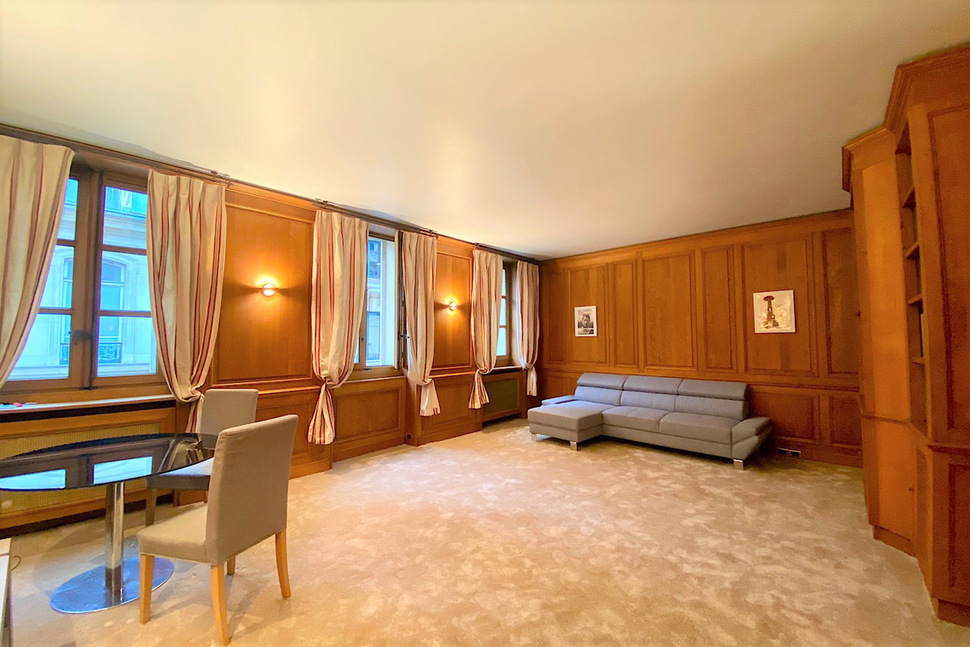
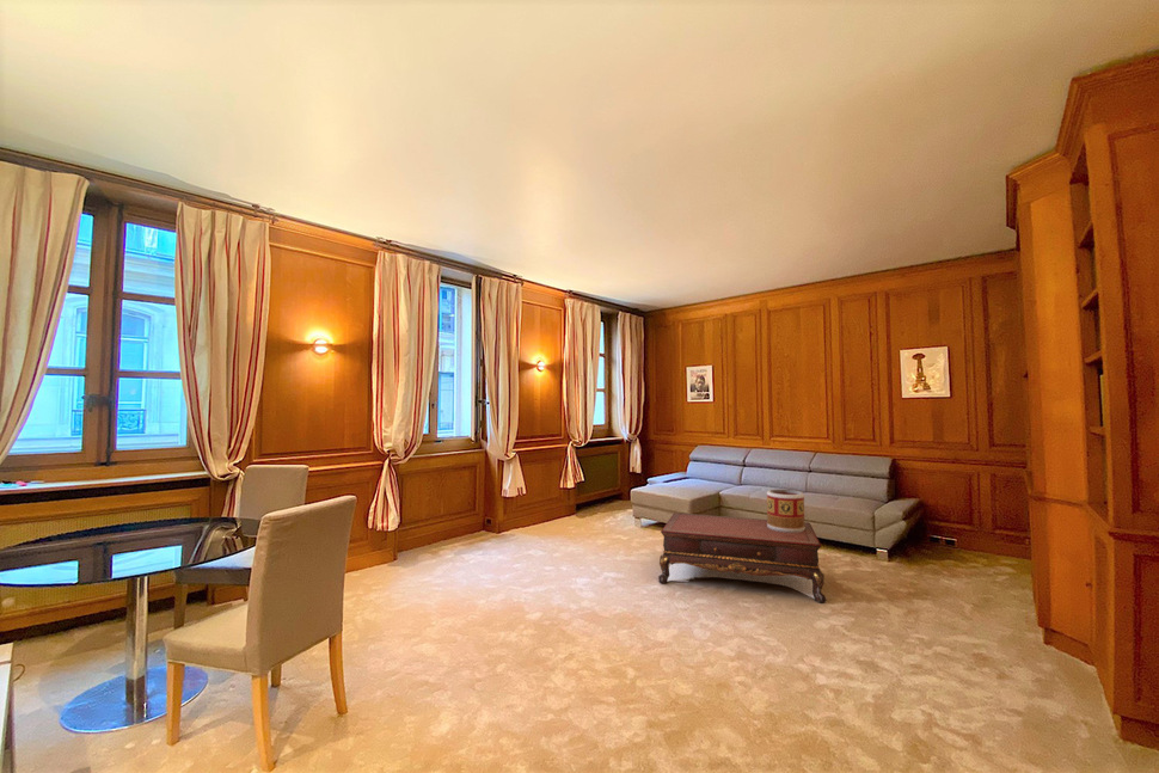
+ coffee table (736, 550)
+ decorative container (785, 509)
